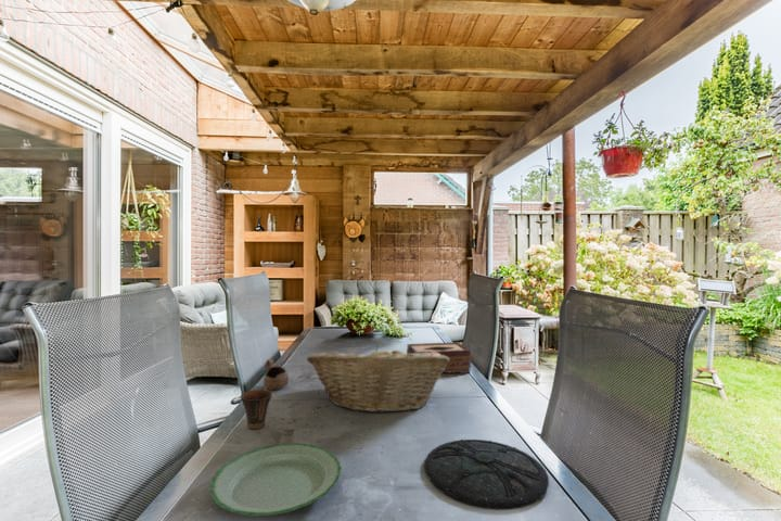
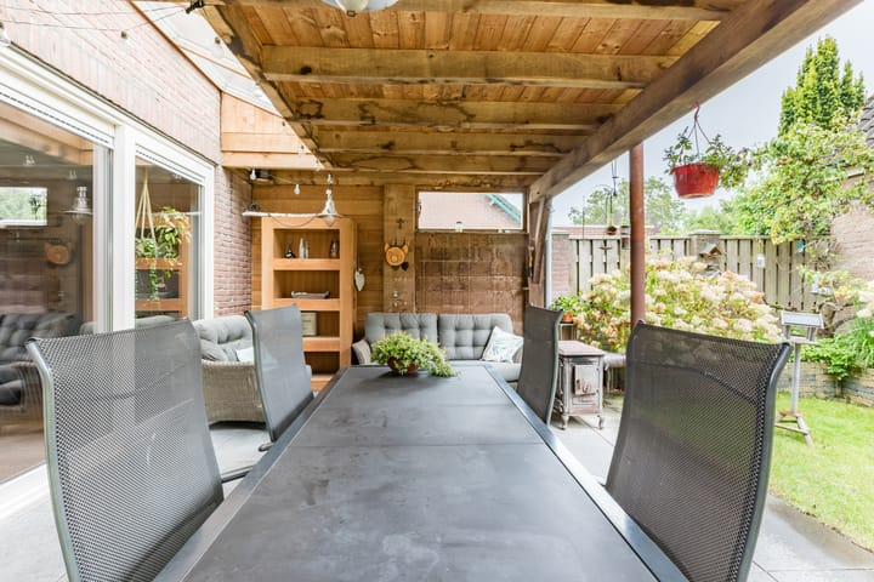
- cup (276, 373)
- plate (278, 480)
- cup (256, 409)
- plate (484, 462)
- fruit basket (377, 370)
- tissue box (440, 354)
